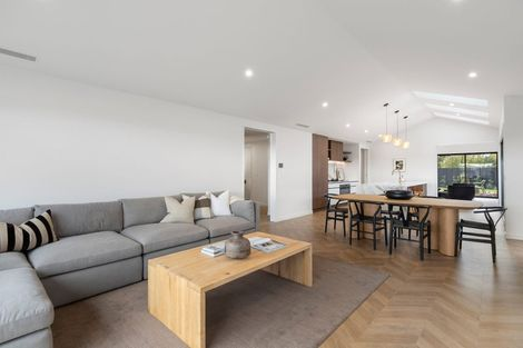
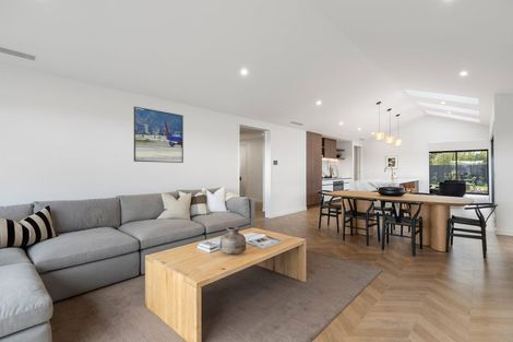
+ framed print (159, 137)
